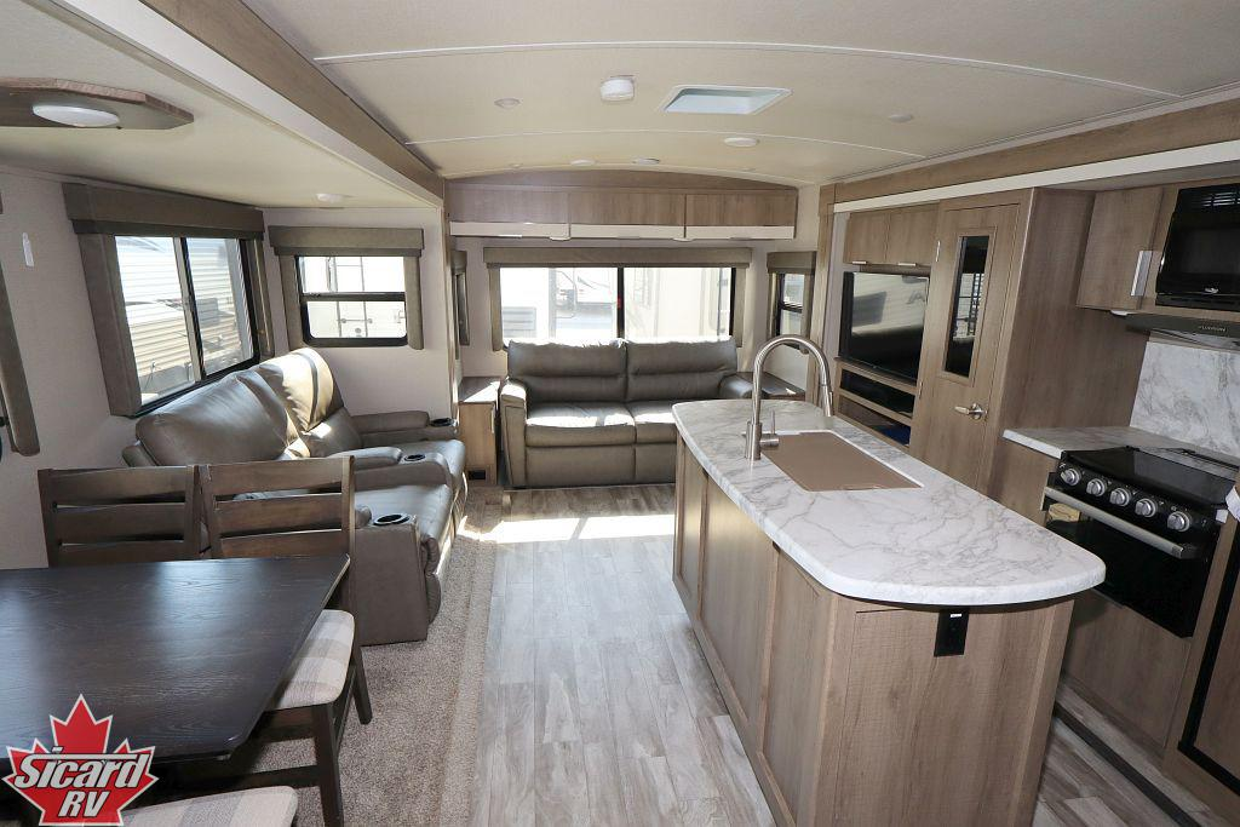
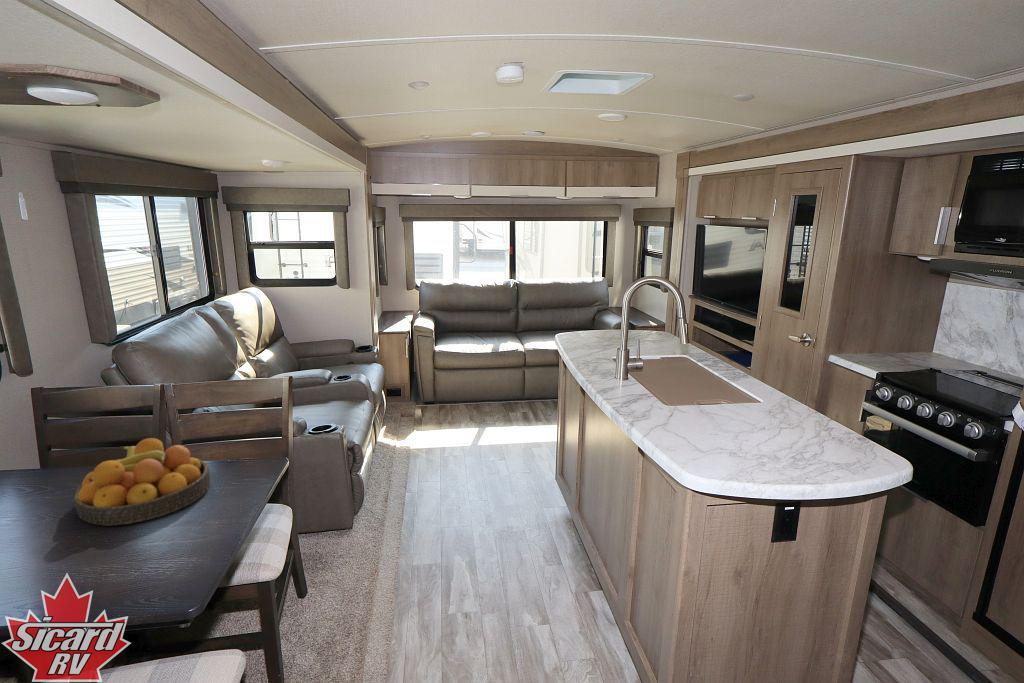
+ fruit bowl (143, 472)
